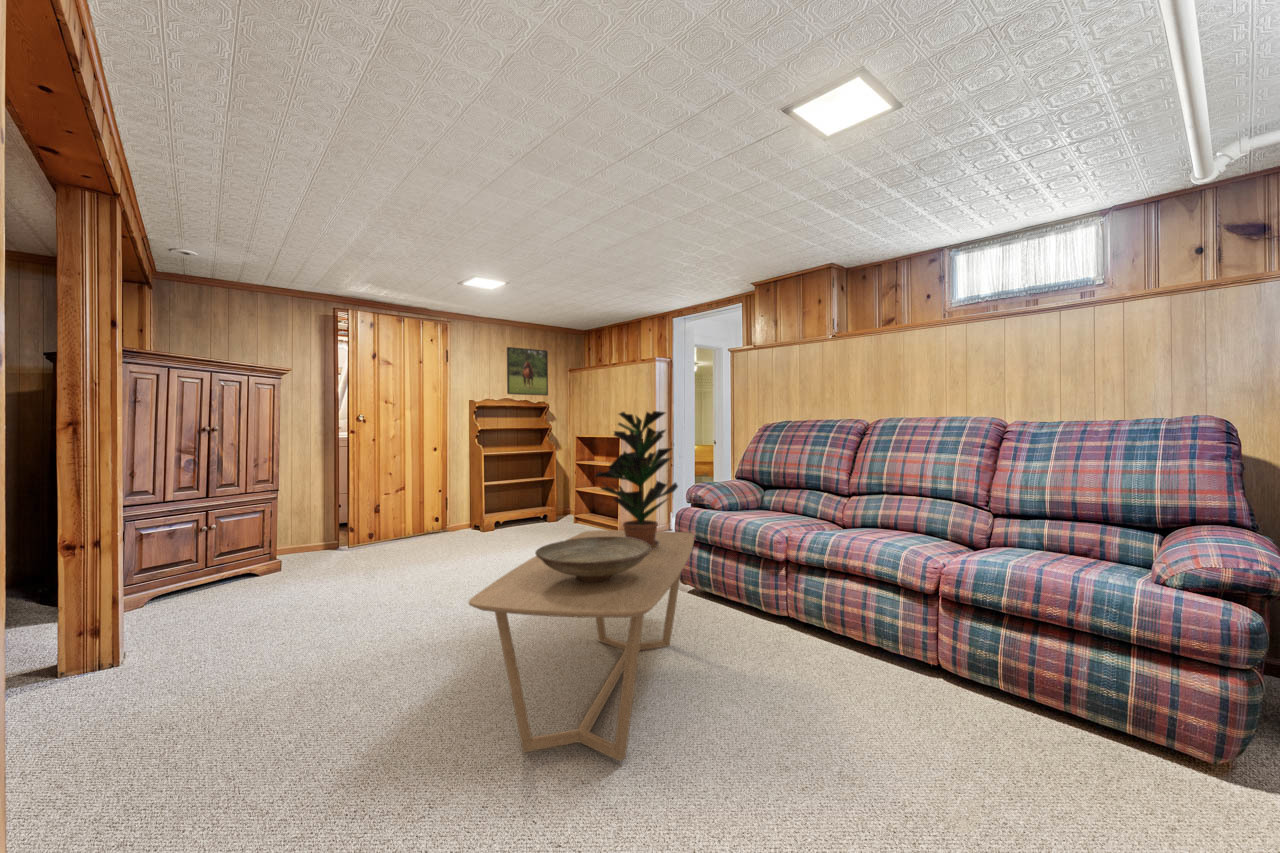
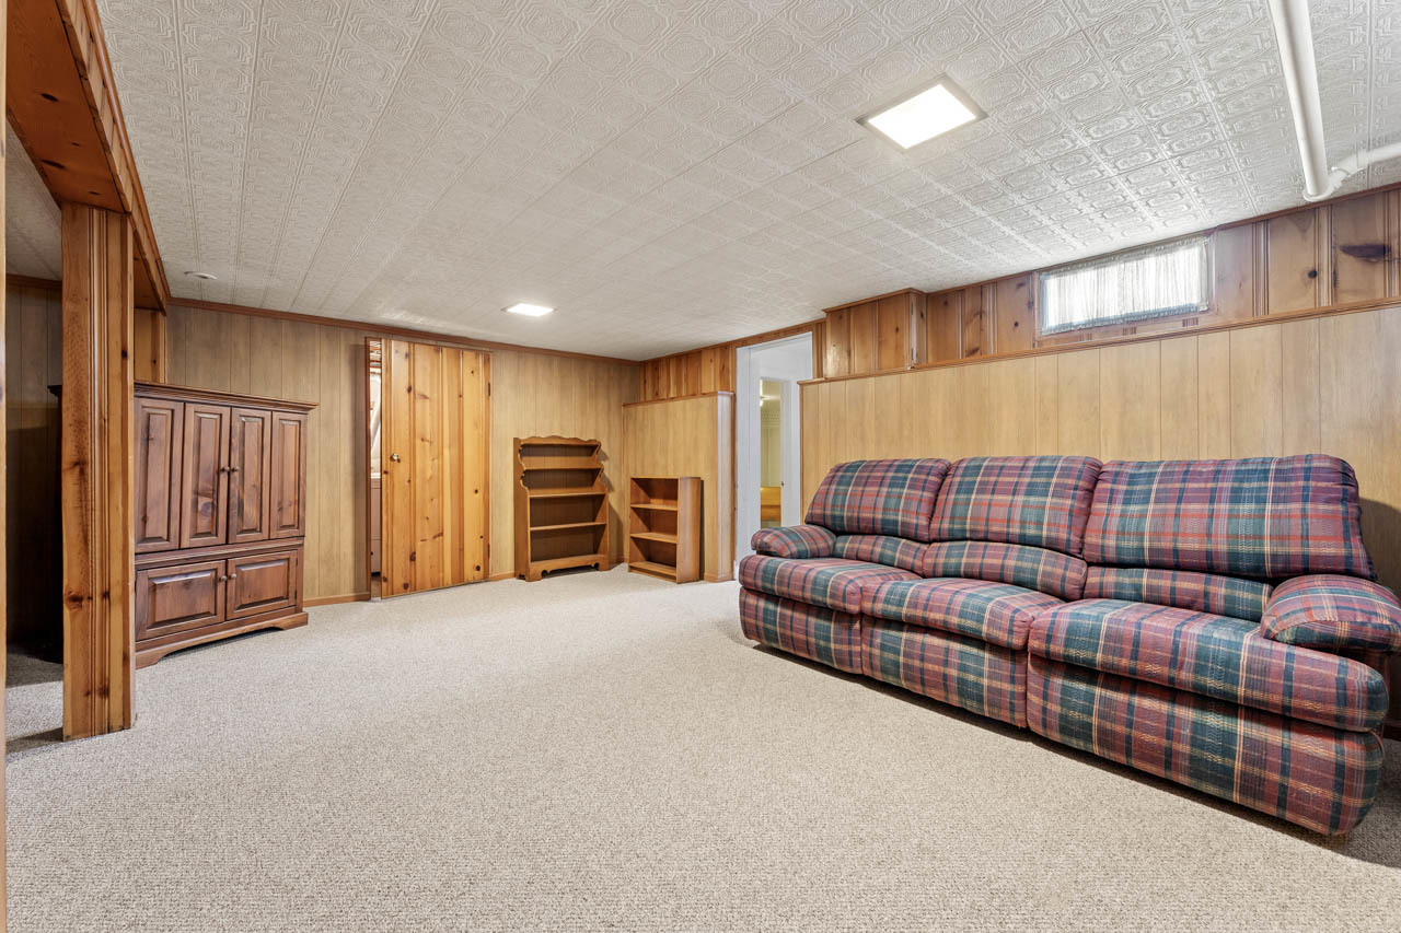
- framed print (527, 371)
- potted plant (632, 479)
- coffee table (604, 624)
- decorative bowl (593, 561)
